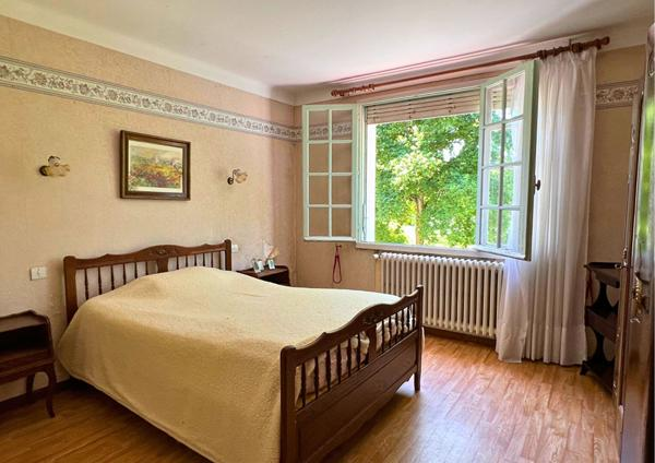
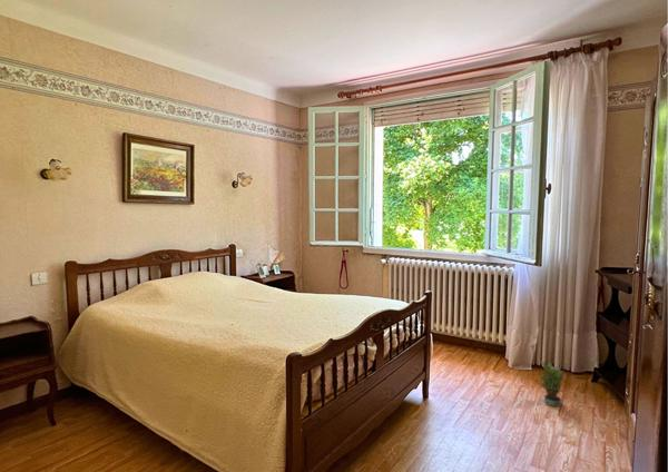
+ potted plant (549, 381)
